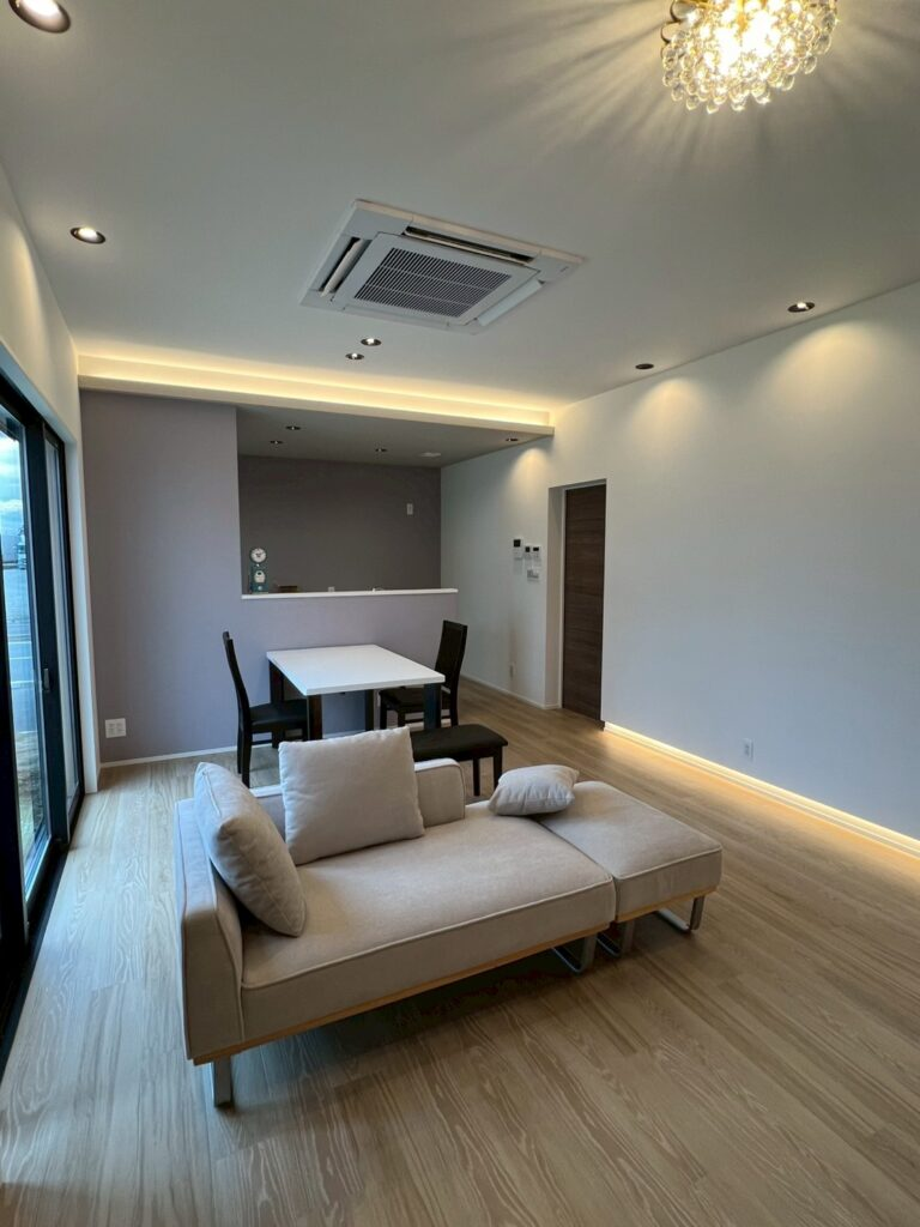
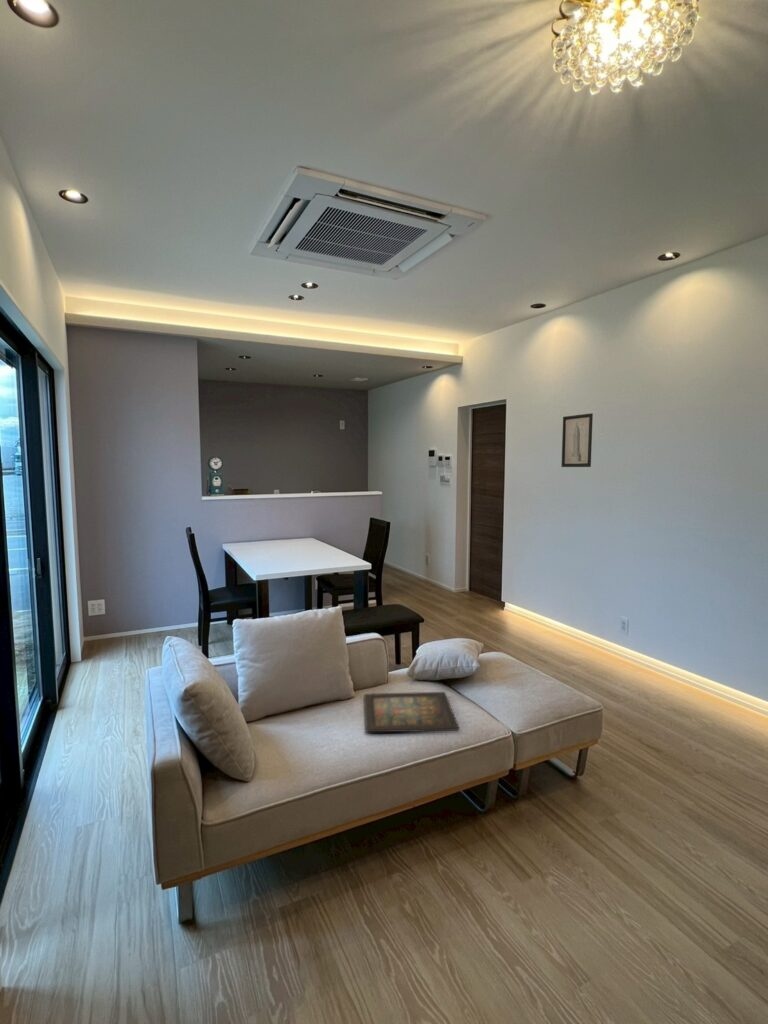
+ wall art (576, 441)
+ icon panel (408, 711)
